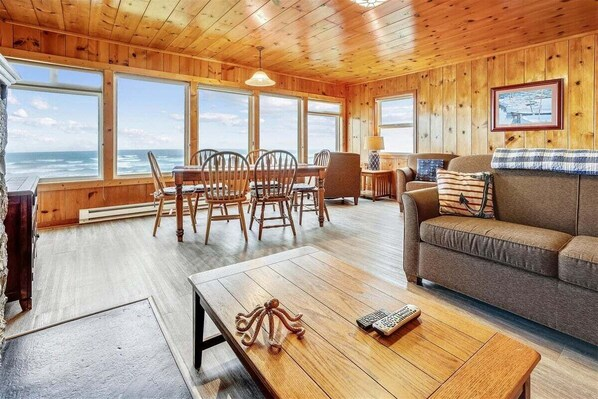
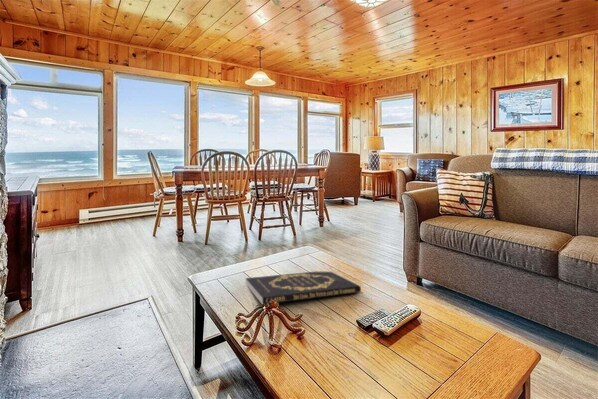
+ book (300, 285)
